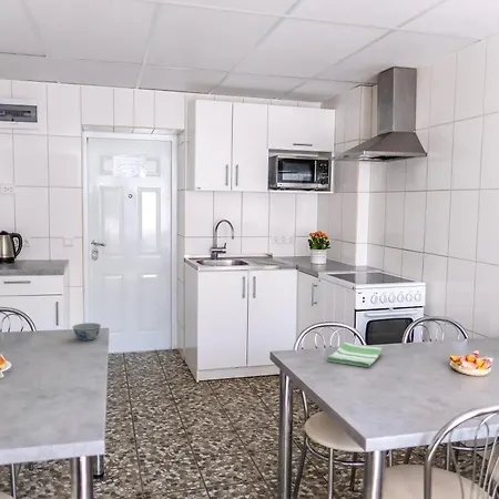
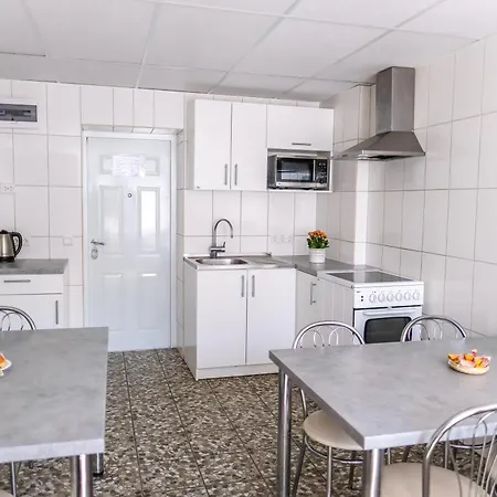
- dish towel (355, 354)
- bowl (86, 332)
